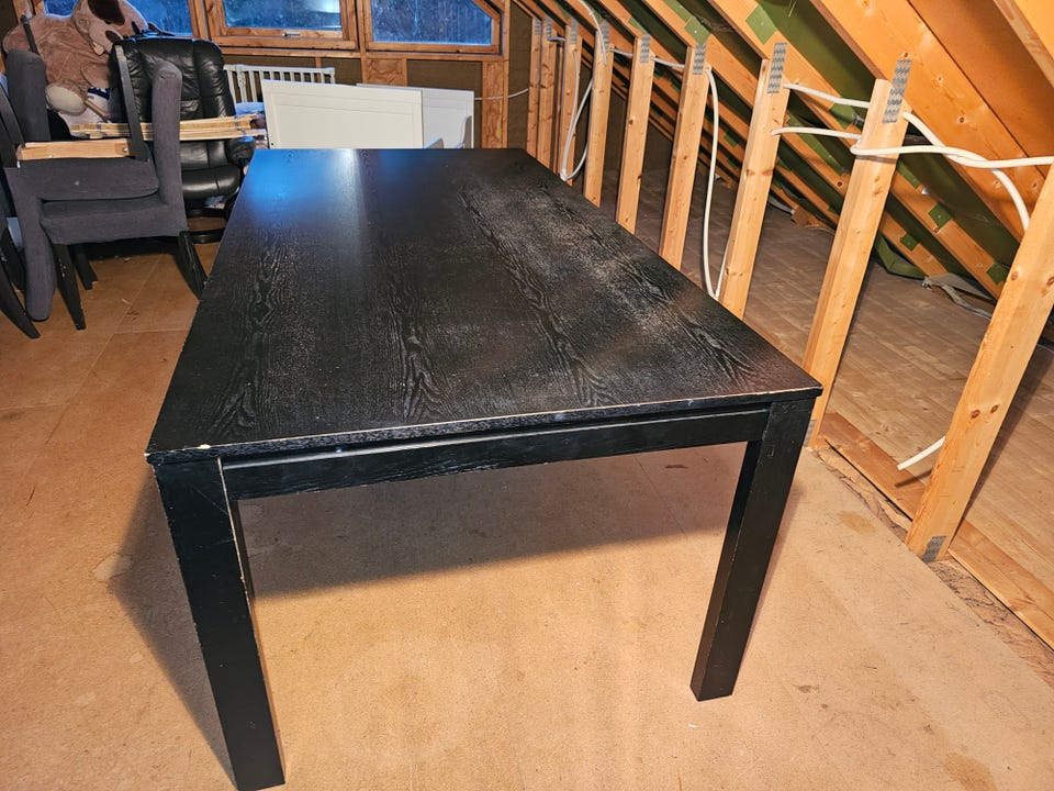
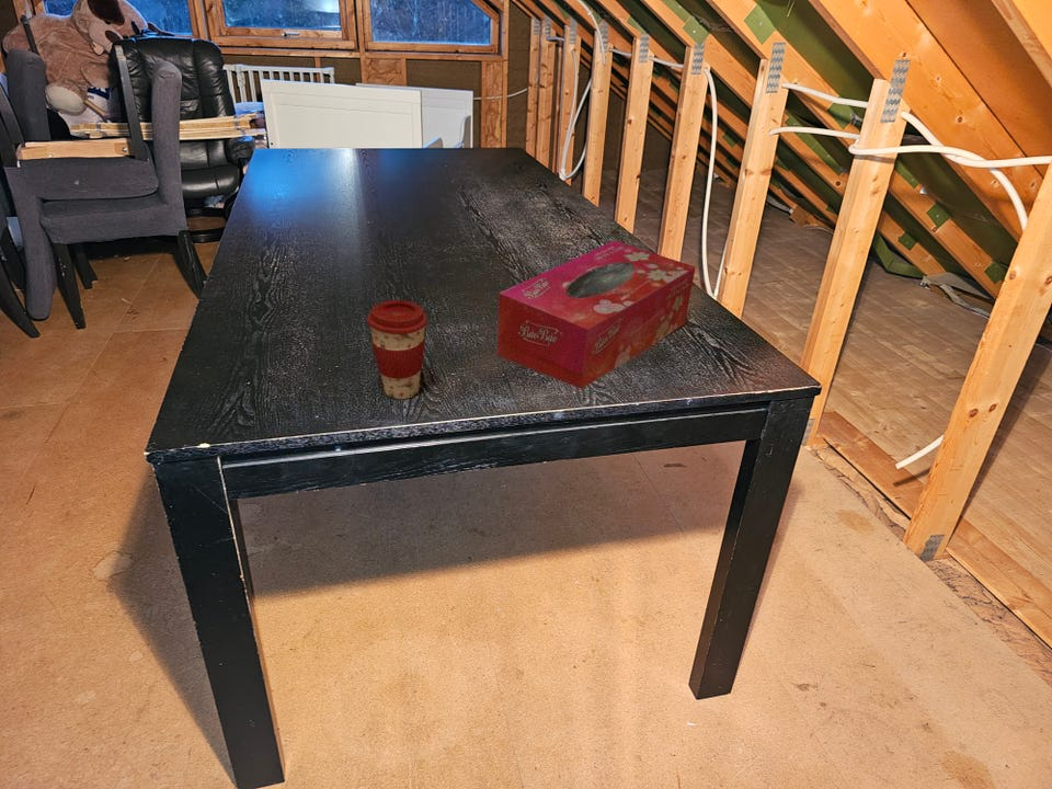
+ coffee cup (399, 351)
+ tissue box (598, 309)
